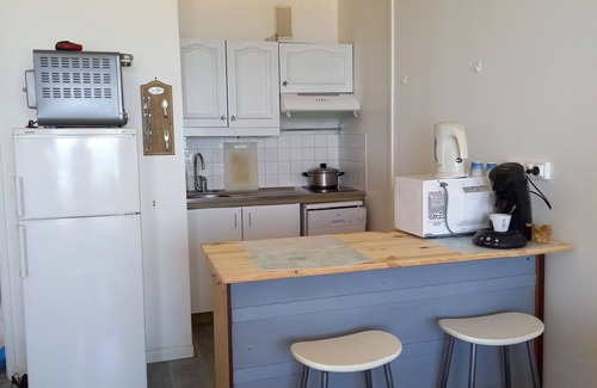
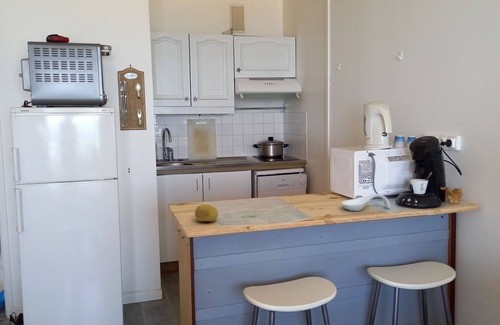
+ spoon rest (365, 201)
+ fruit (206, 213)
